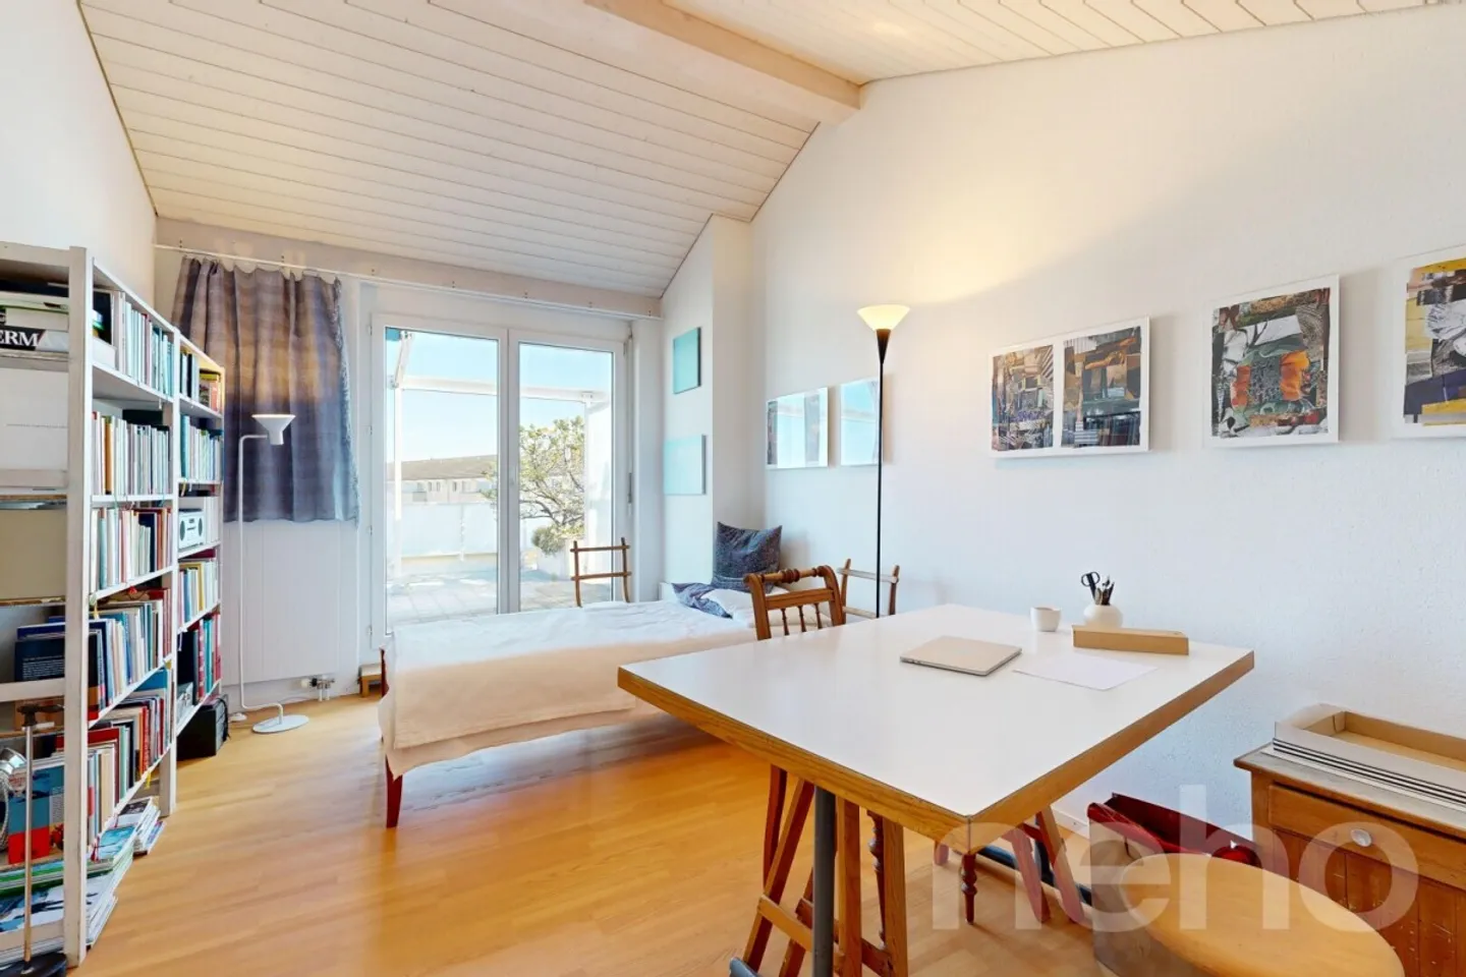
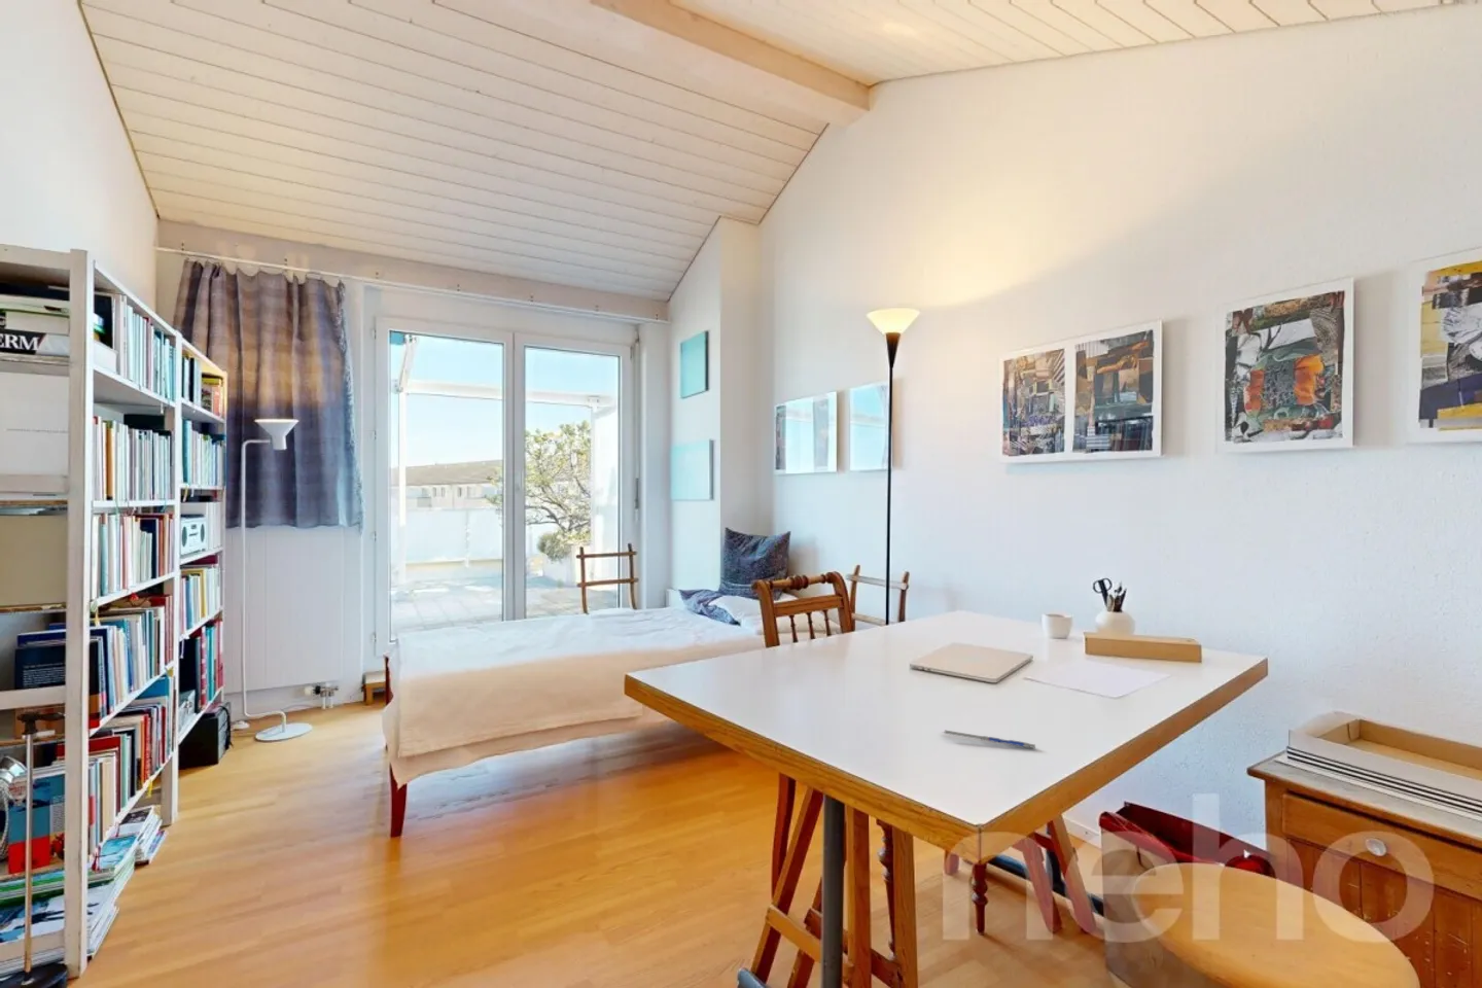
+ pen (987, 738)
